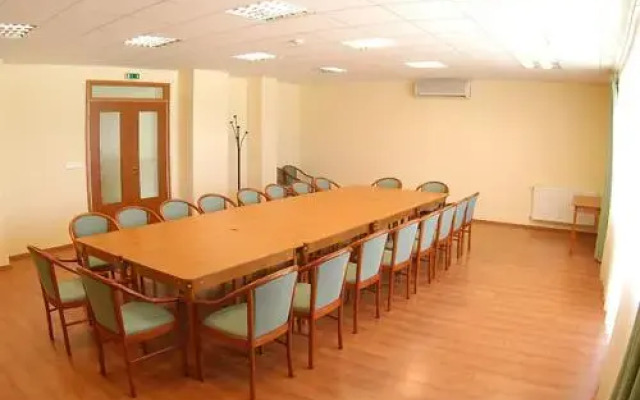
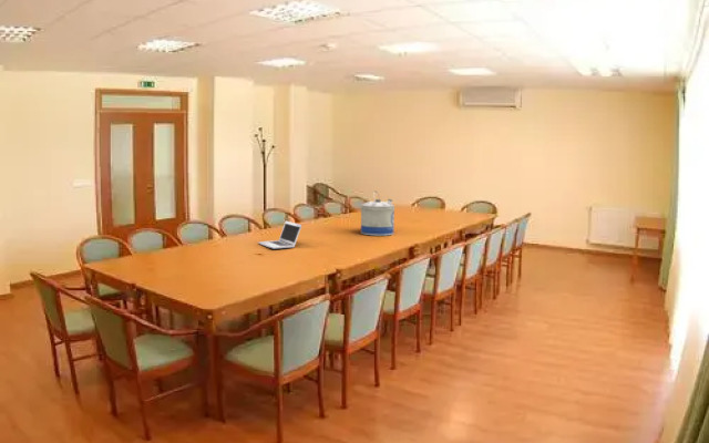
+ water jug (377, 212)
+ laptop (280, 235)
